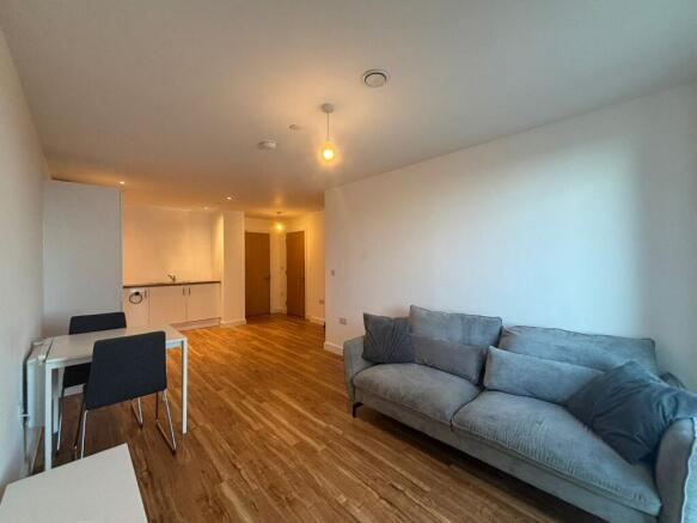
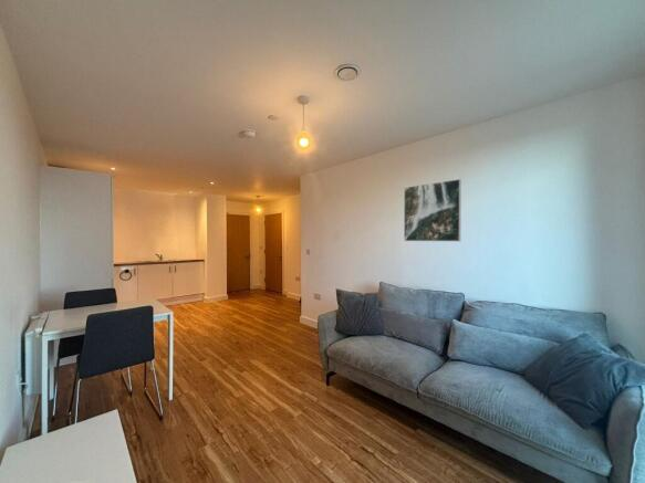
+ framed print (430, 212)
